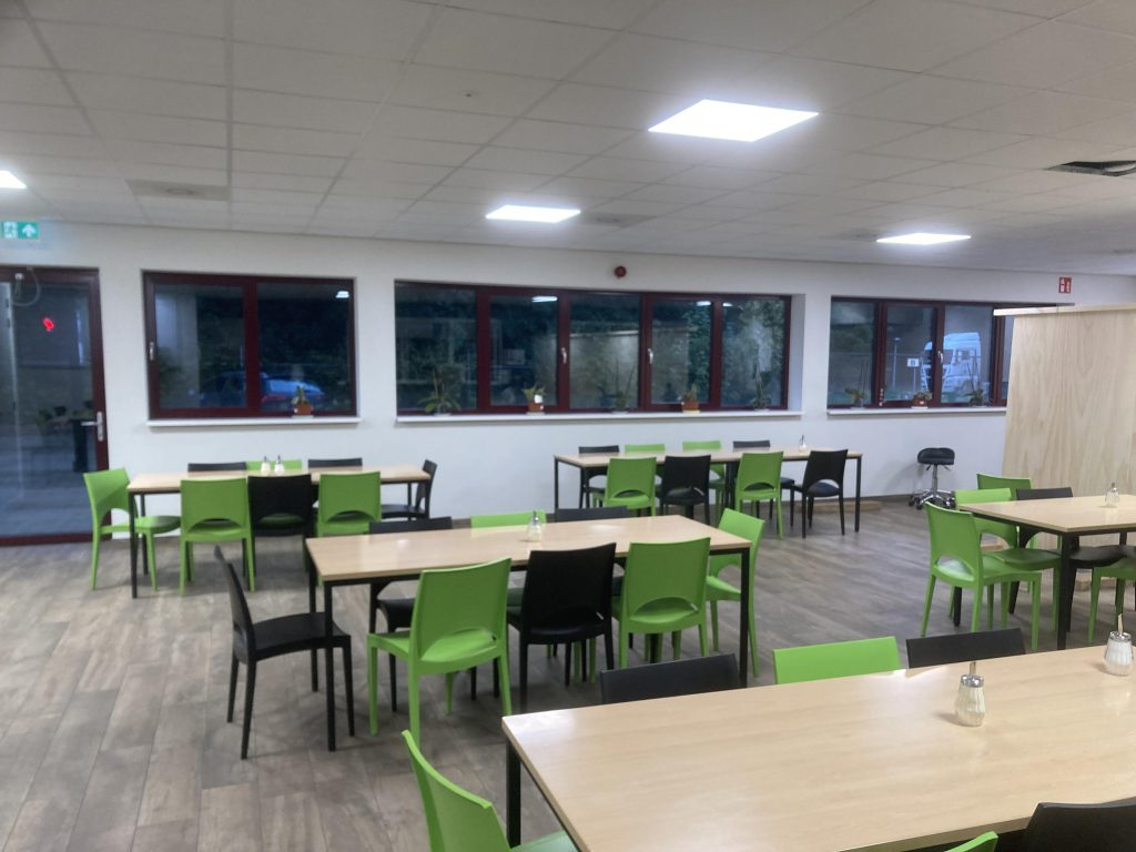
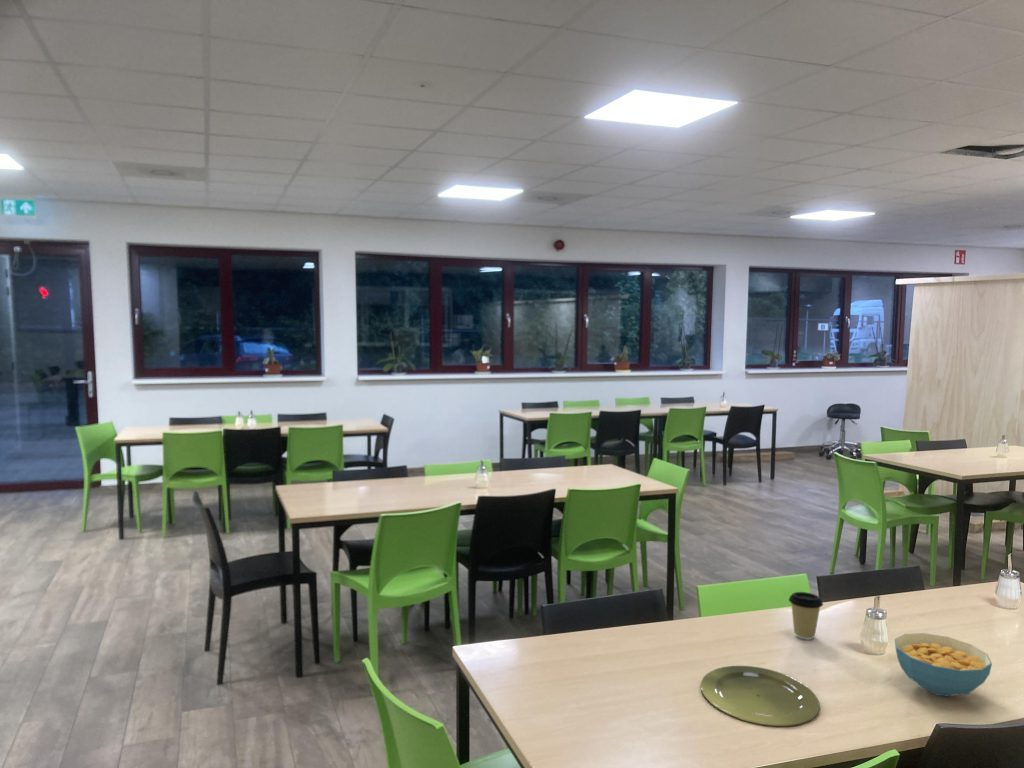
+ coffee cup (805, 615)
+ cereal bowl (940, 670)
+ plate (758, 694)
